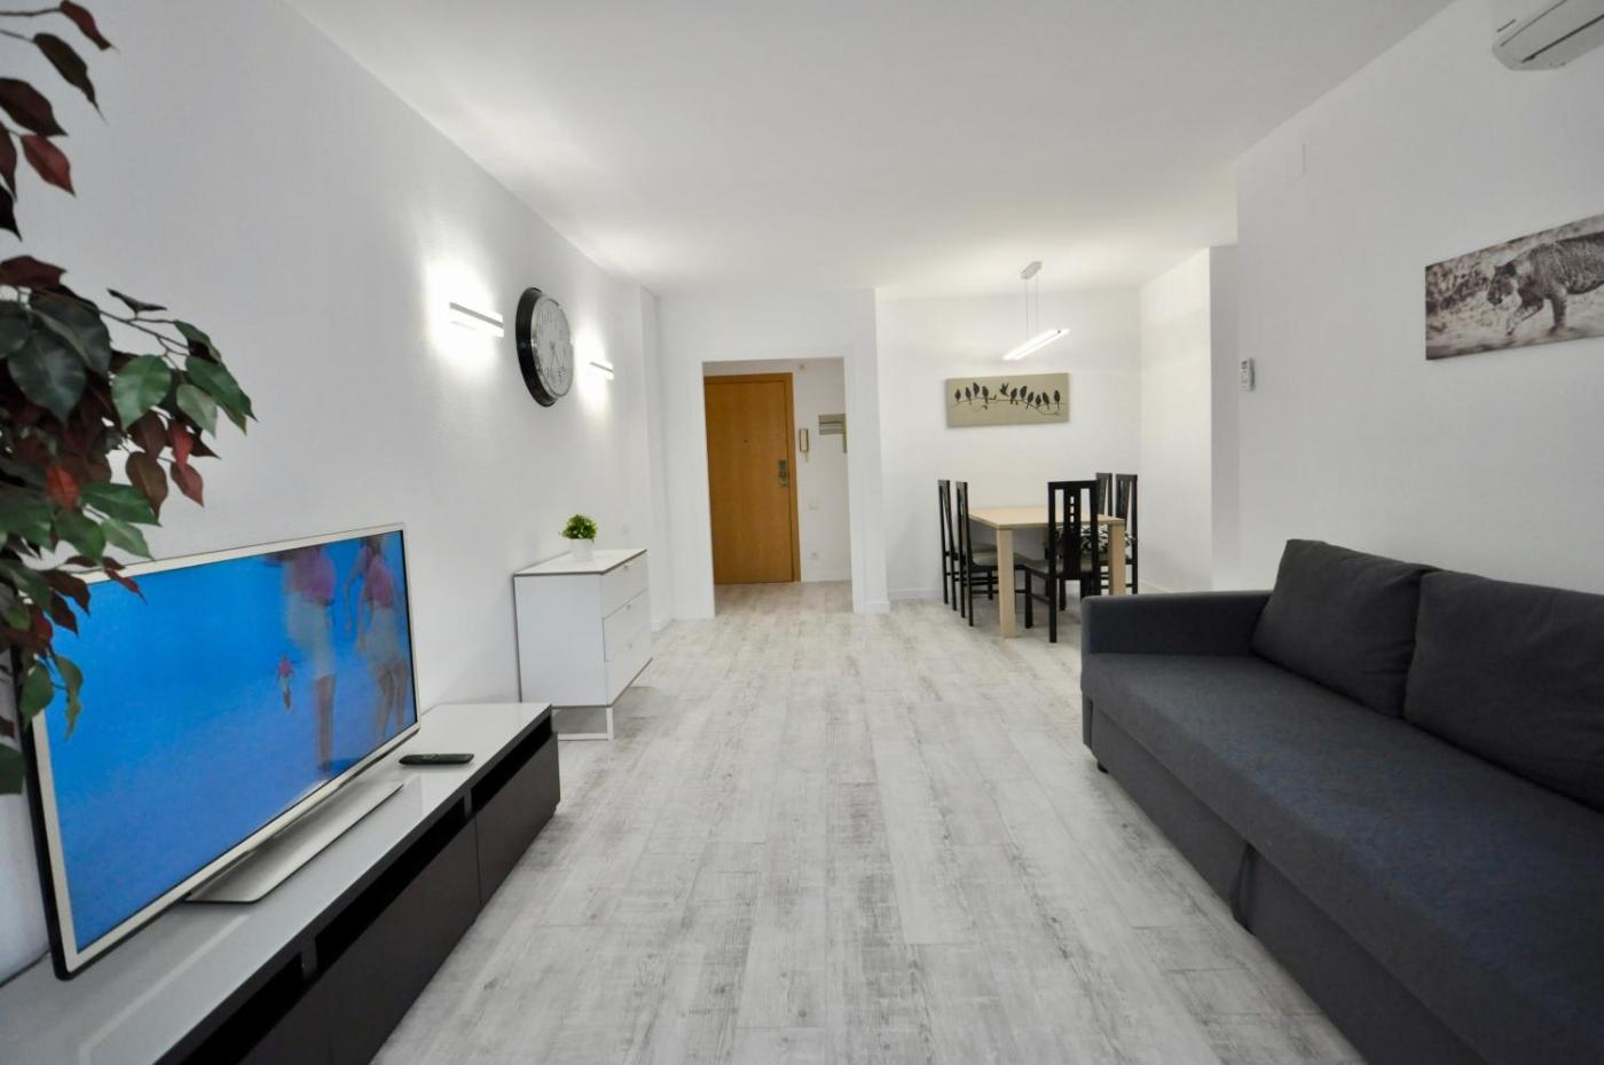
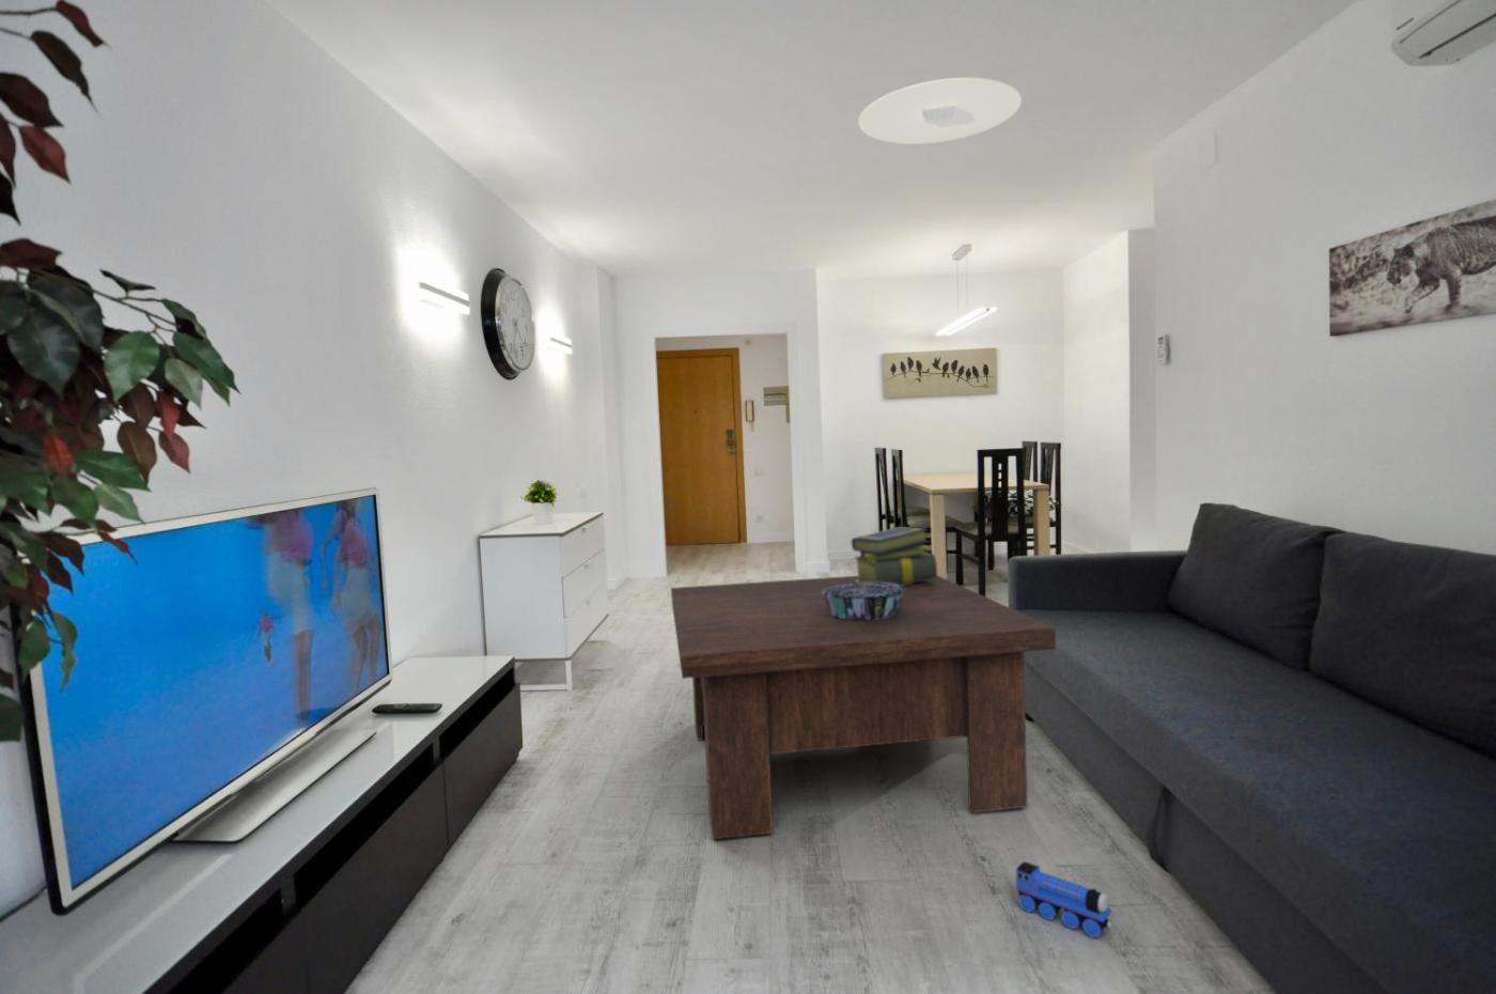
+ toy train (1062, 897)
+ ceiling light (937, 105)
+ decorative bowl (864, 600)
+ stack of books (893, 556)
+ coffee table (835, 683)
